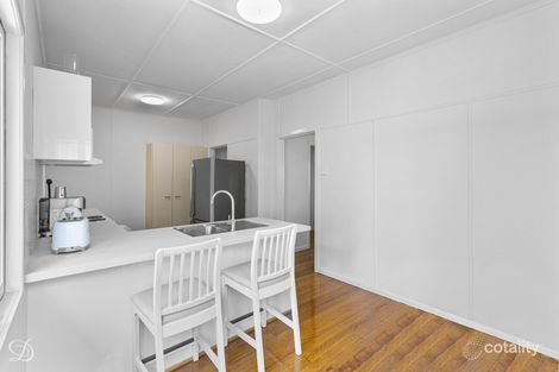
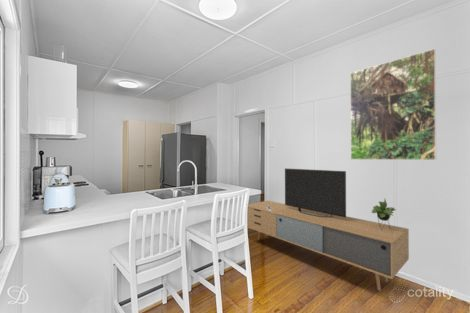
+ media console (310, 213)
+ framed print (388, 111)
